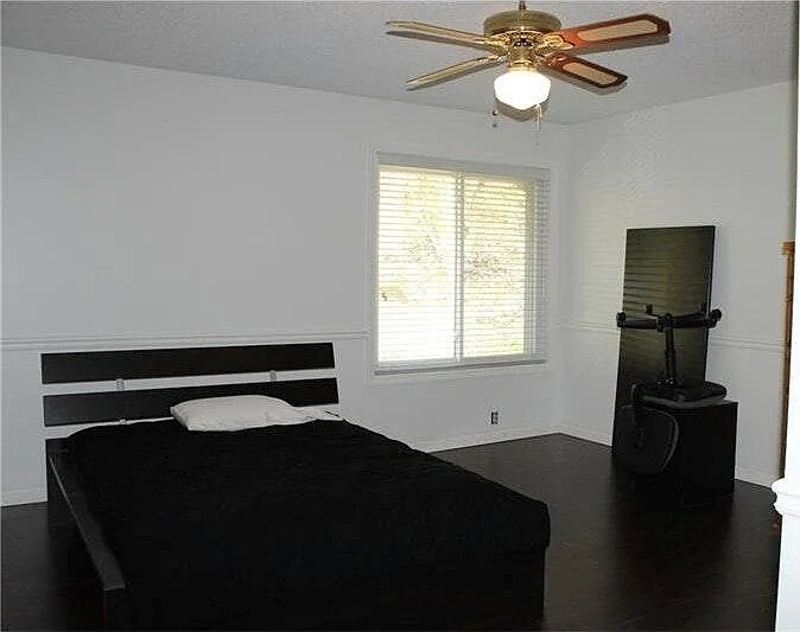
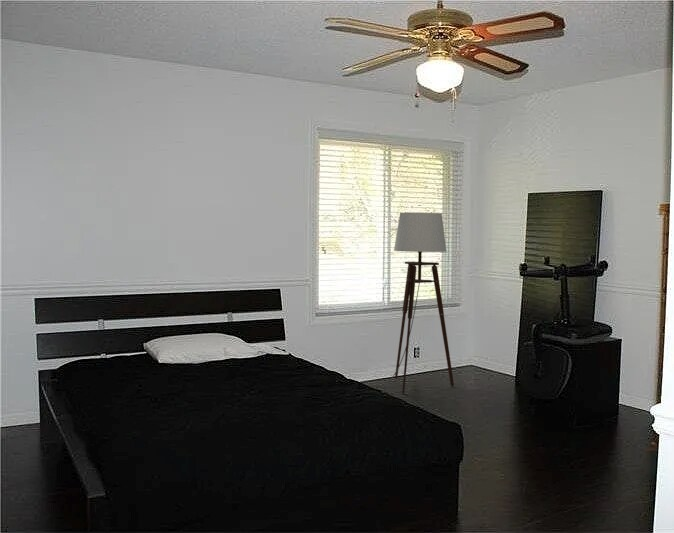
+ floor lamp (407, 300)
